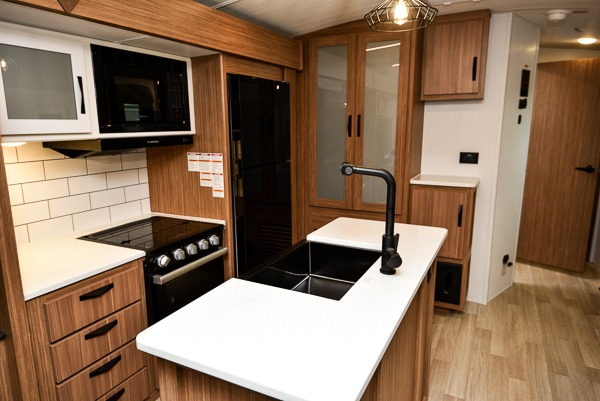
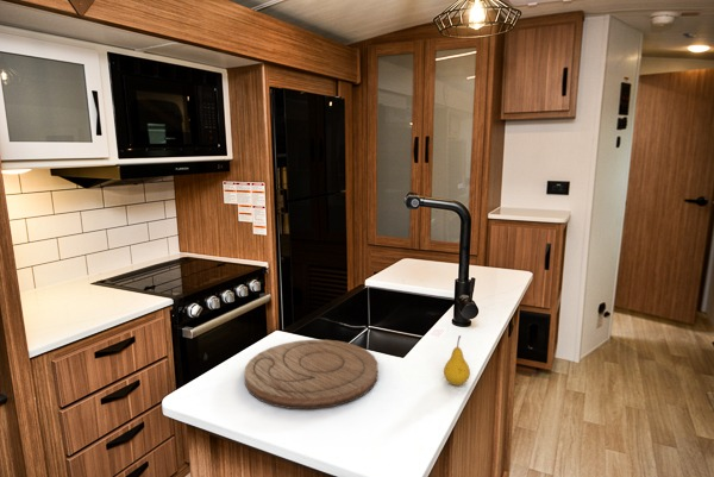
+ cutting board (312, 369)
+ fruit (457, 360)
